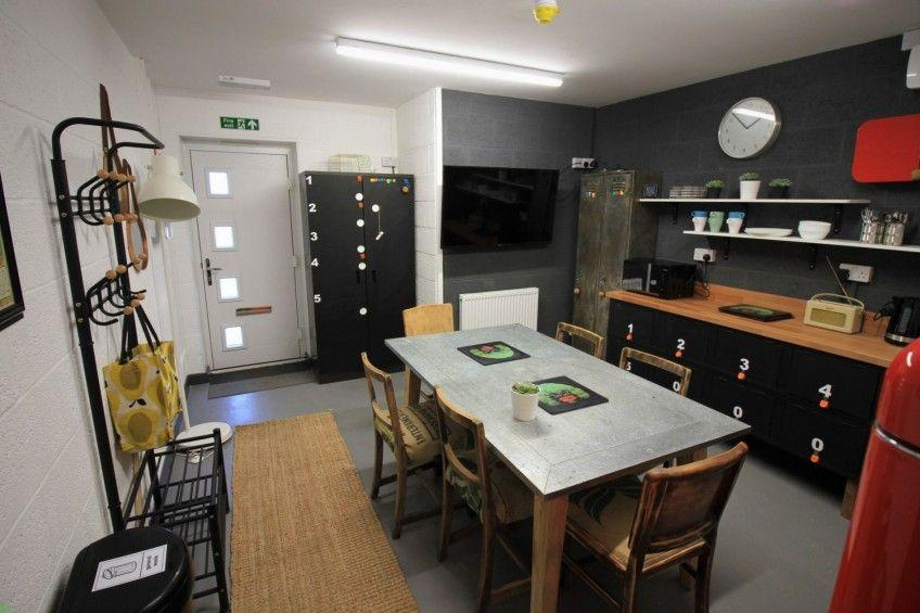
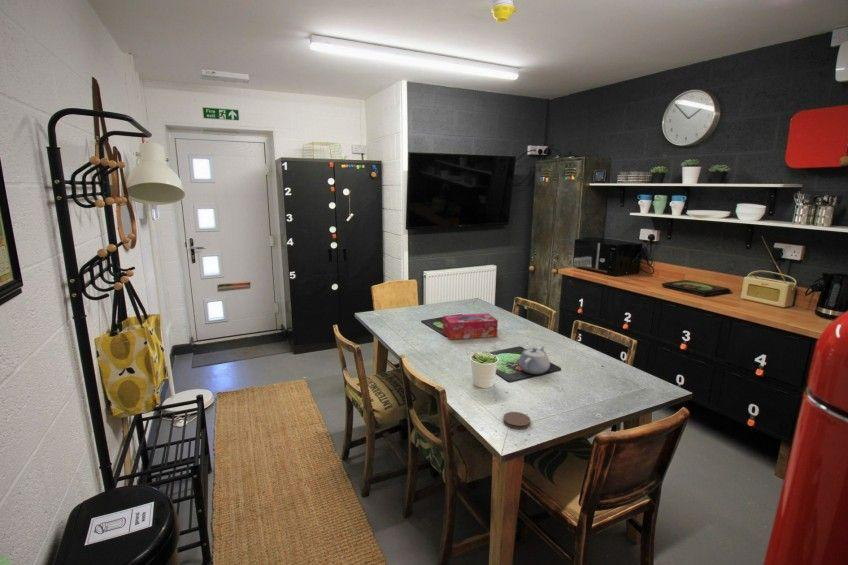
+ coaster (516, 420)
+ tissue box (469, 326)
+ teapot (534, 358)
